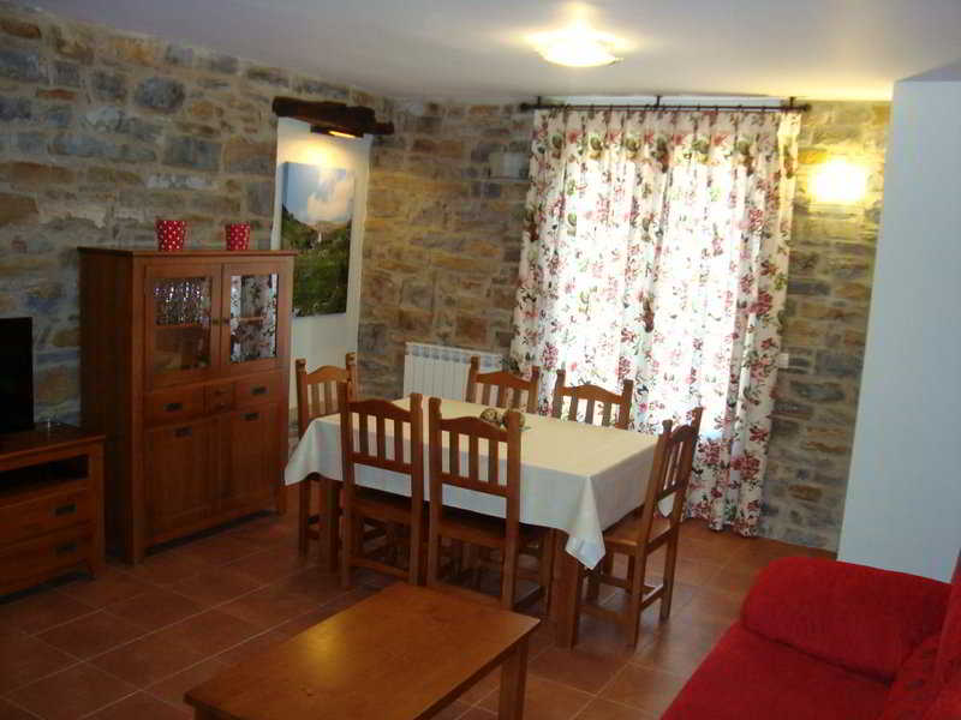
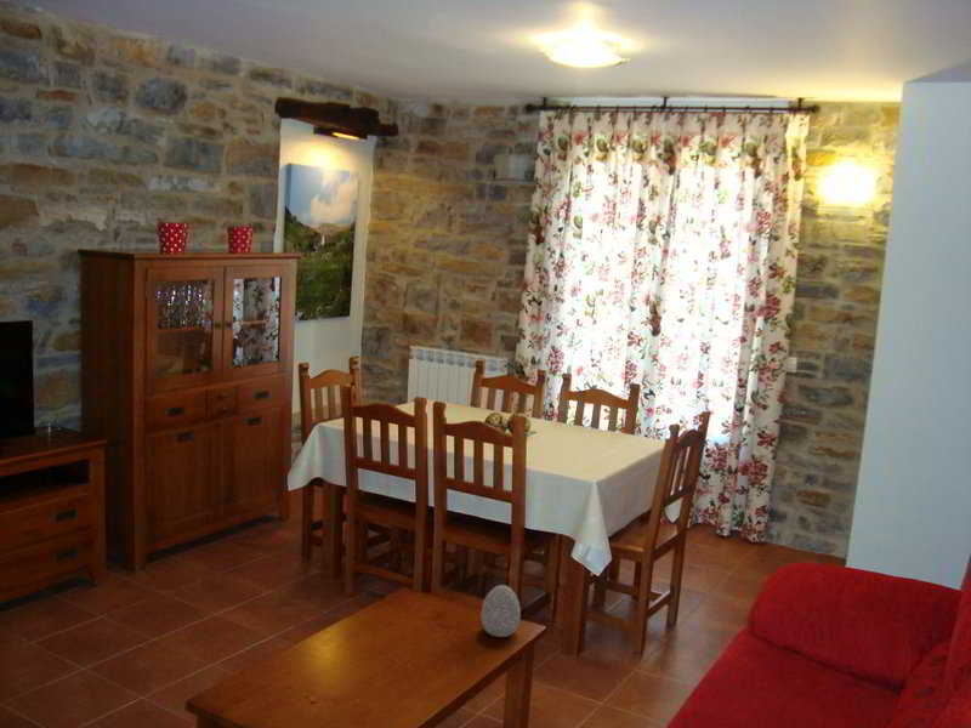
+ decorative egg (500, 608)
